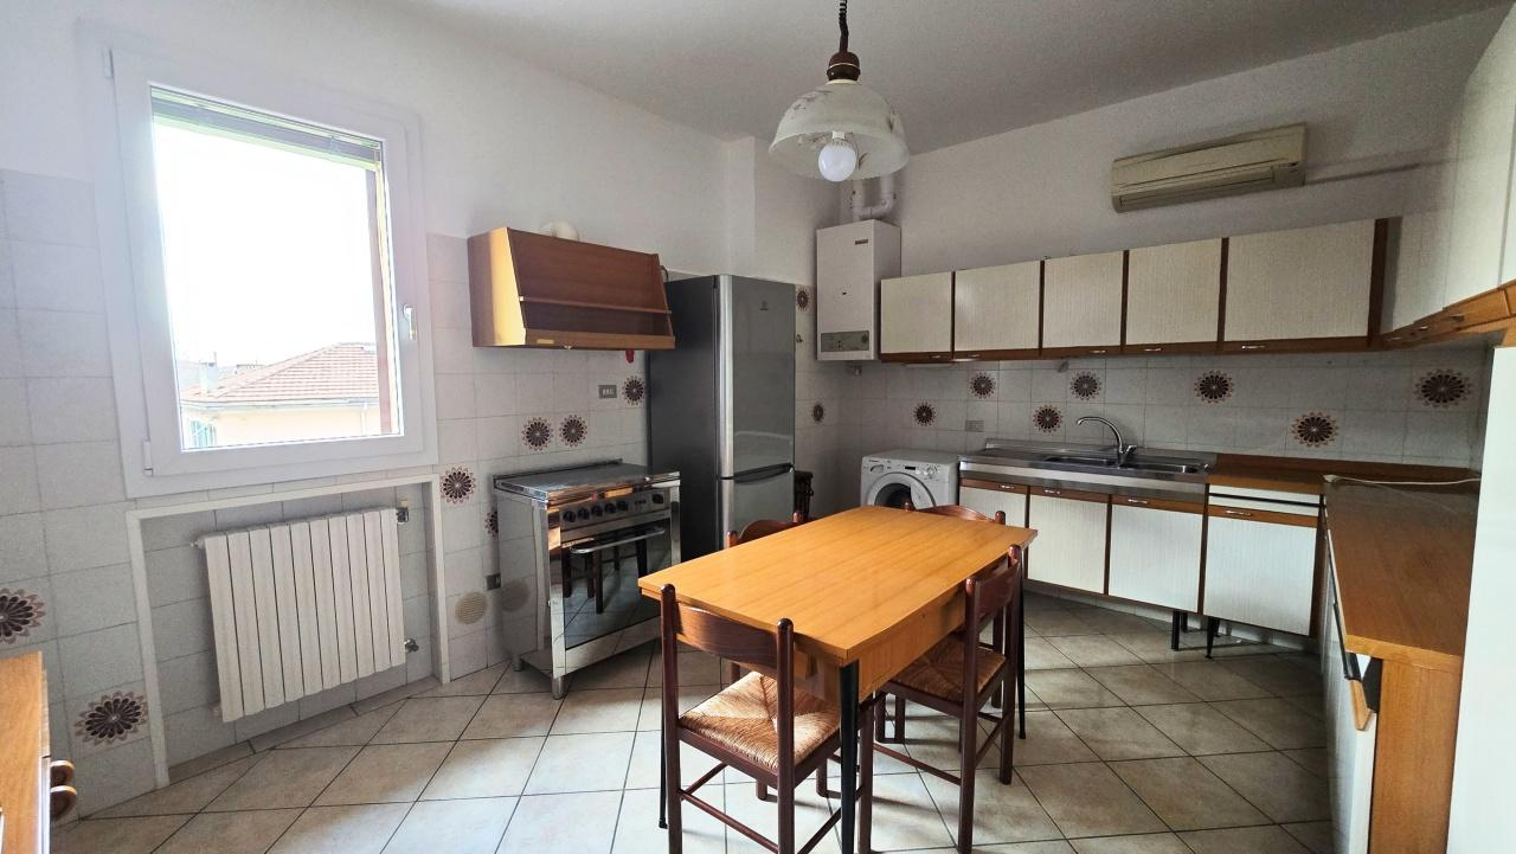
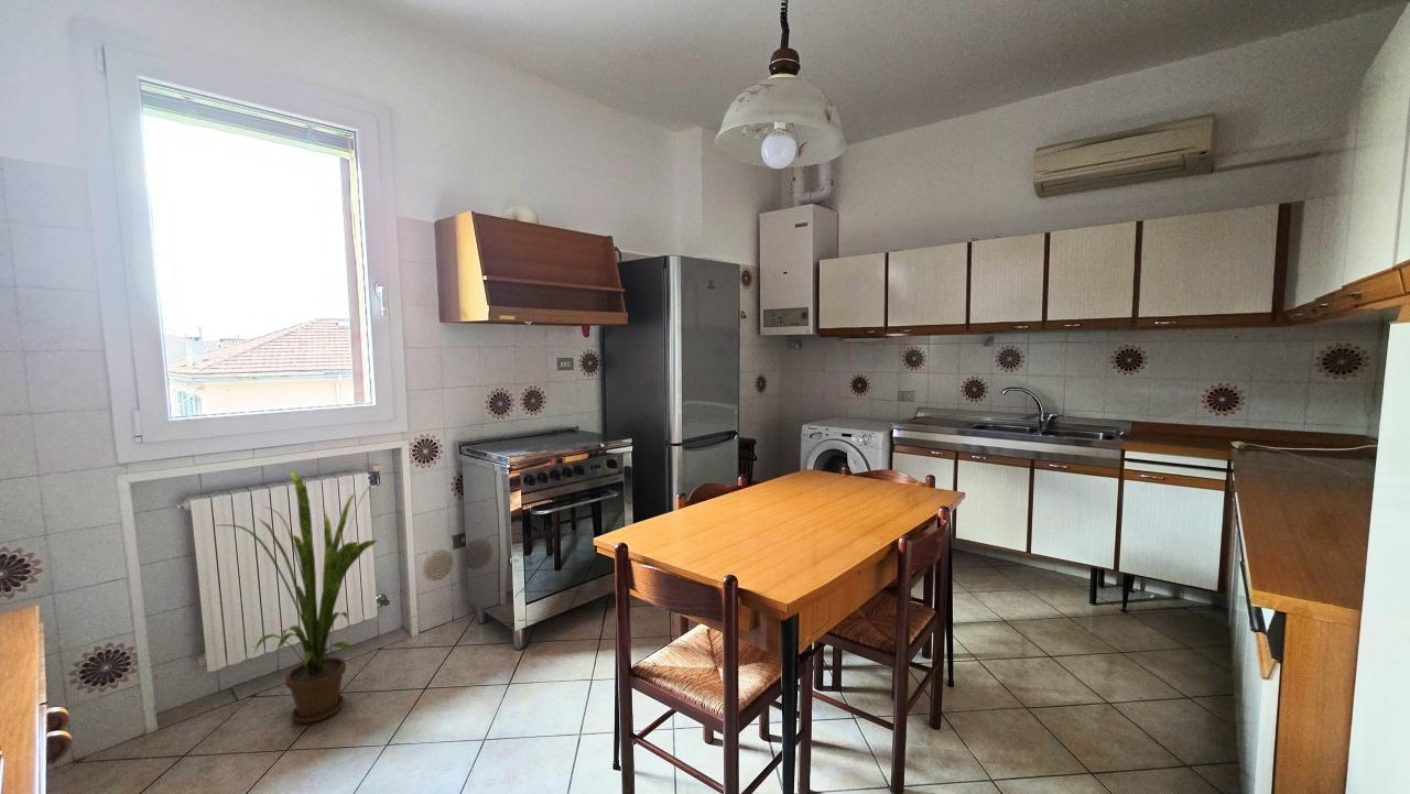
+ house plant (303, 595)
